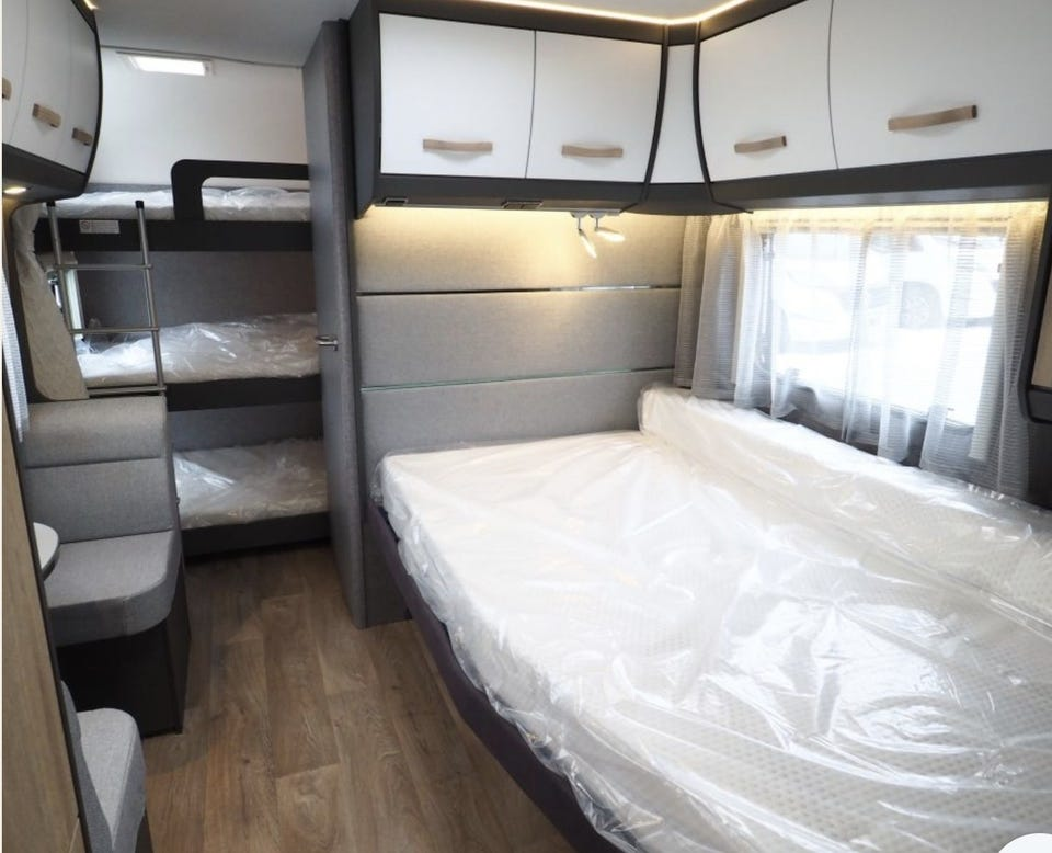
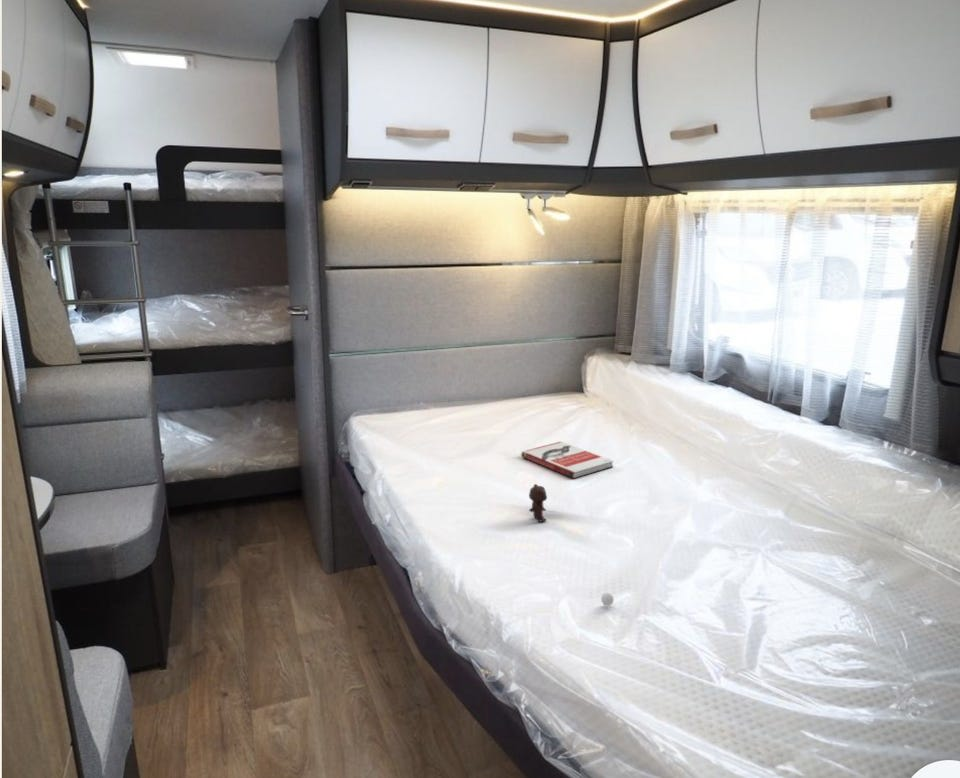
+ bear (545, 520)
+ book (566, 458)
